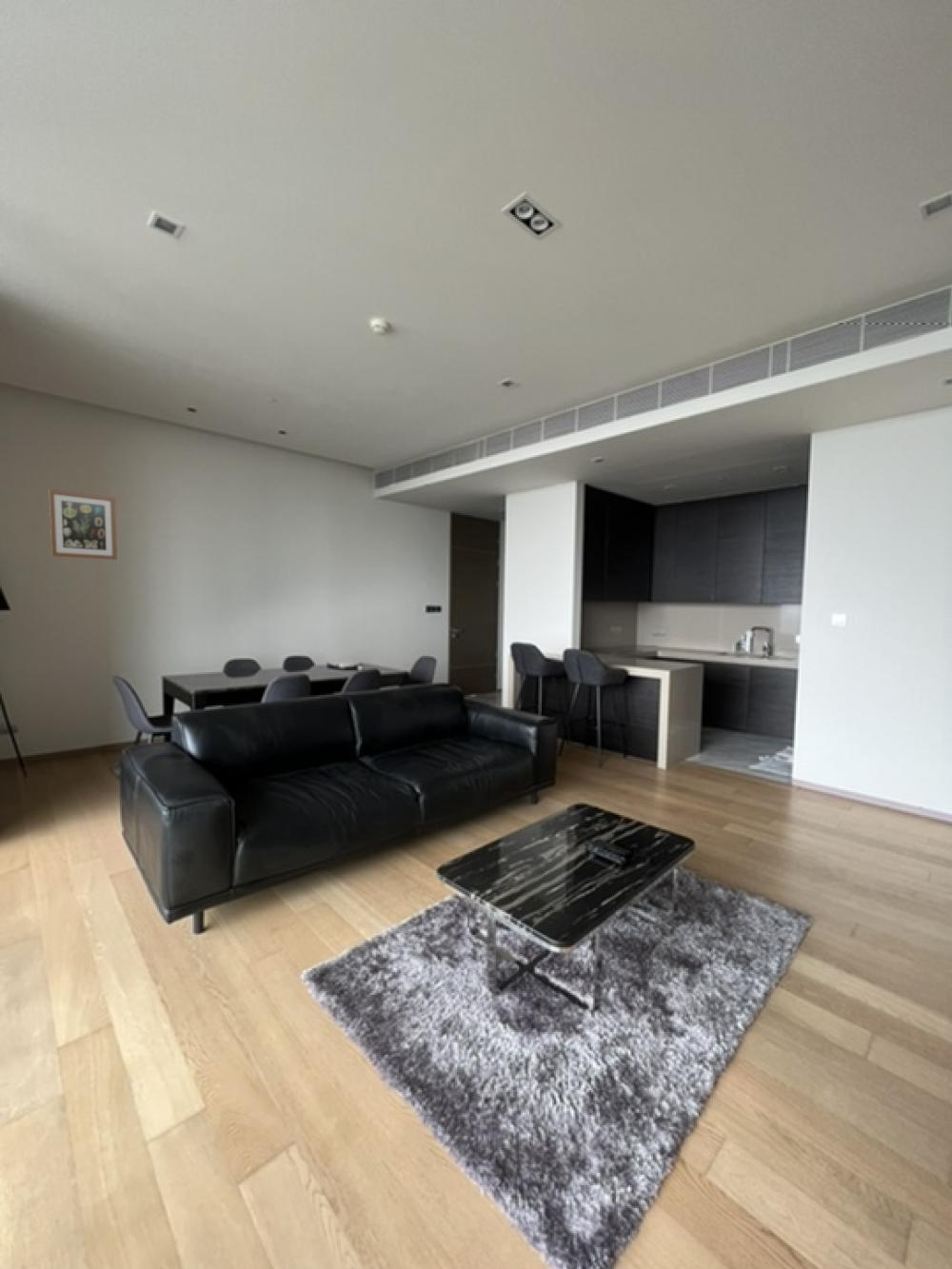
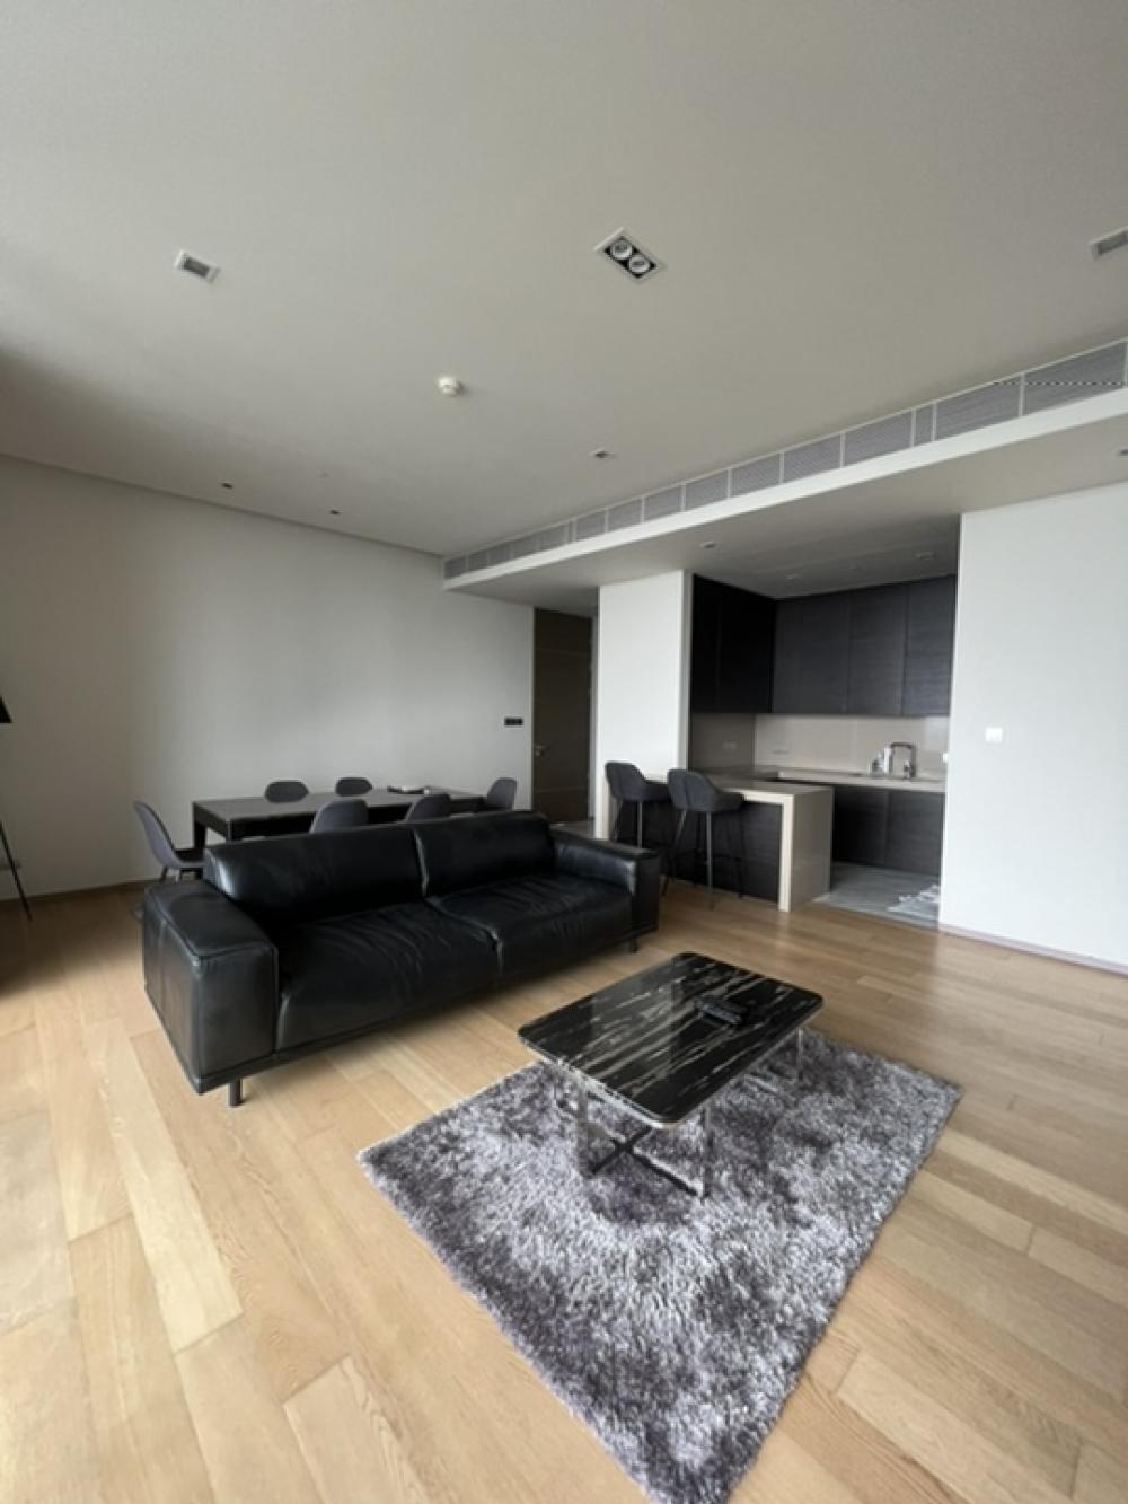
- wall art (84, 525)
